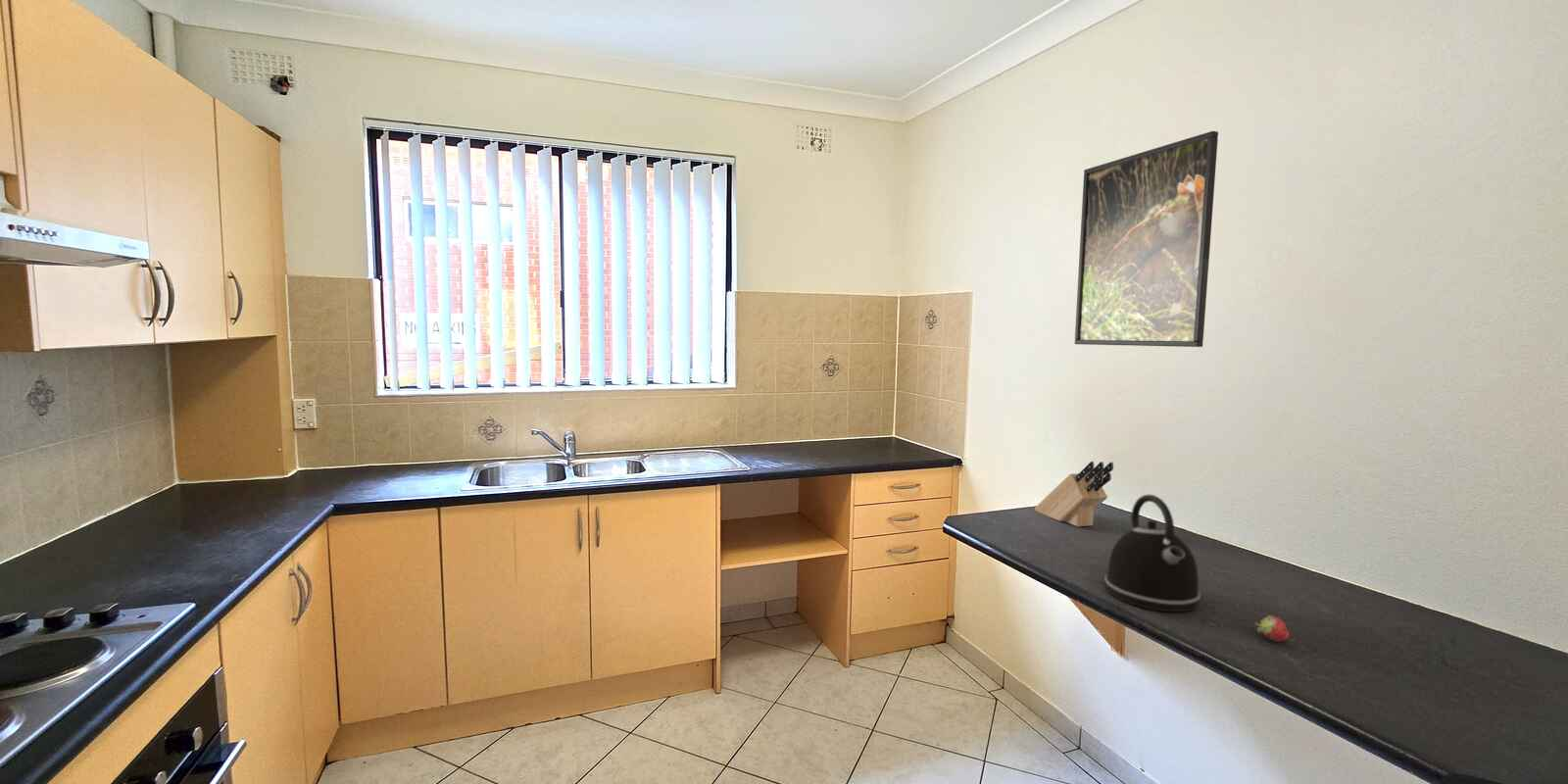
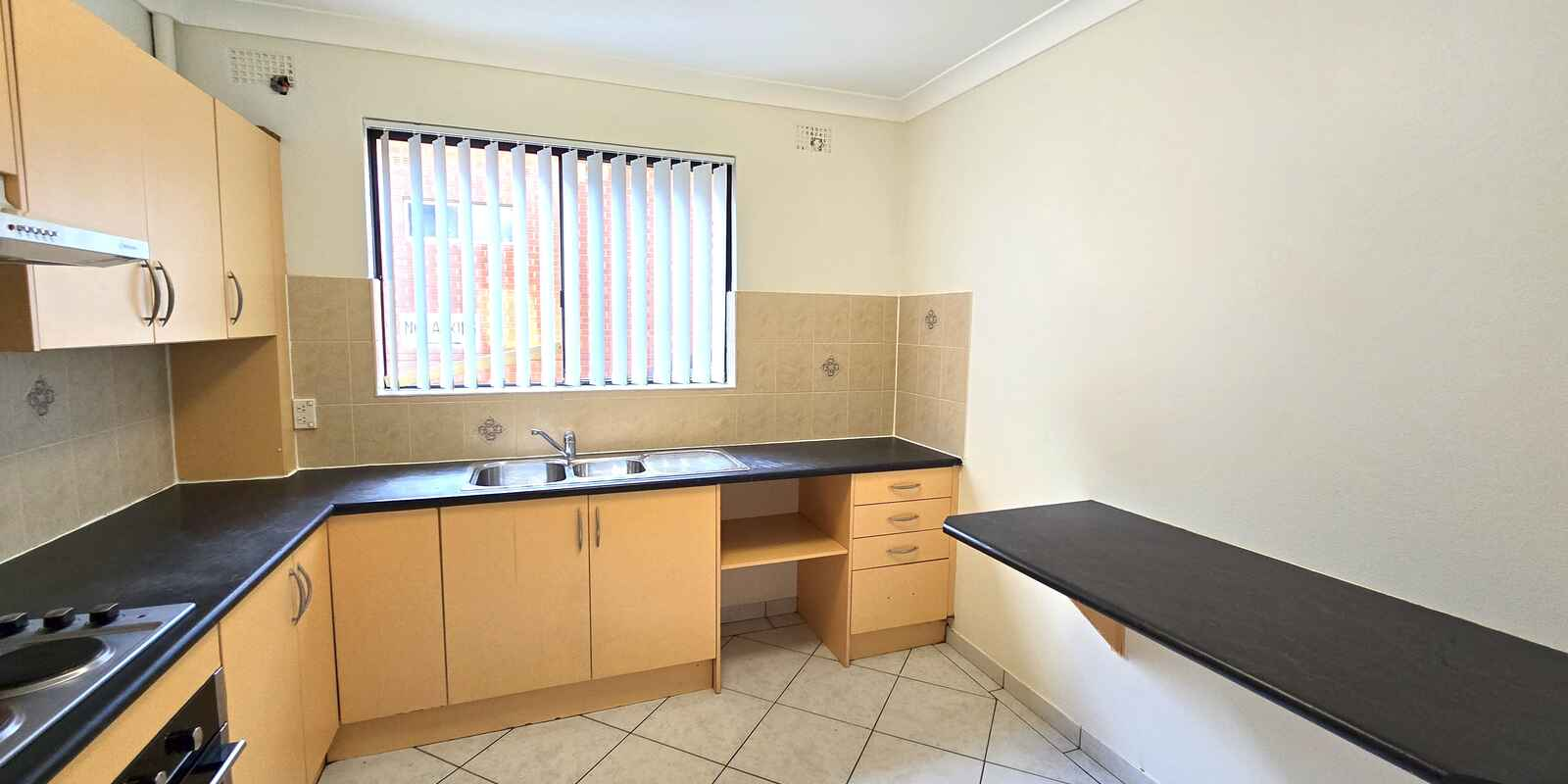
- fruit (1275, 627)
- kettle (1152, 545)
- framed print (1138, 250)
- knife block (1074, 487)
